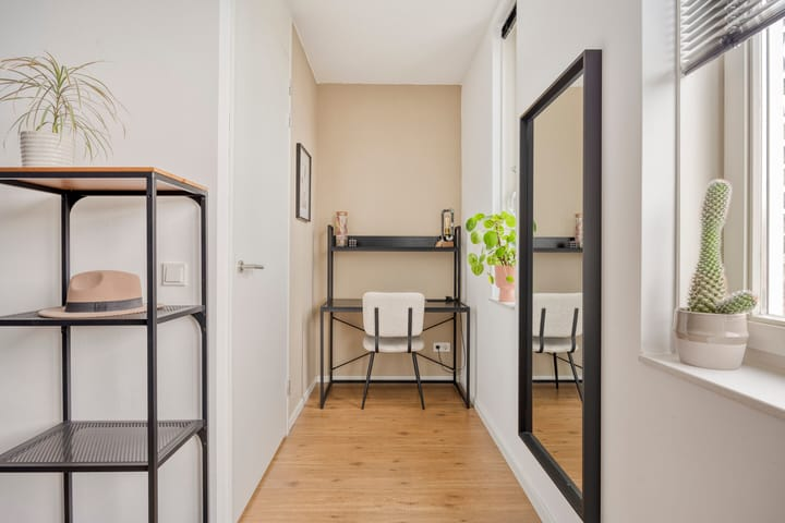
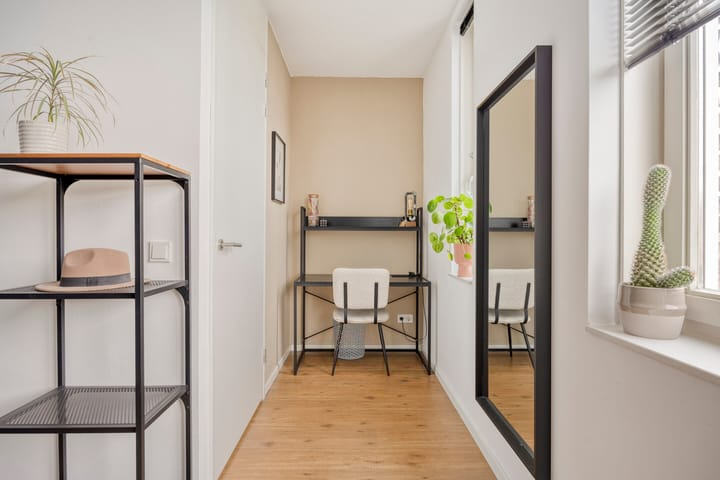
+ waste bin (349, 336)
